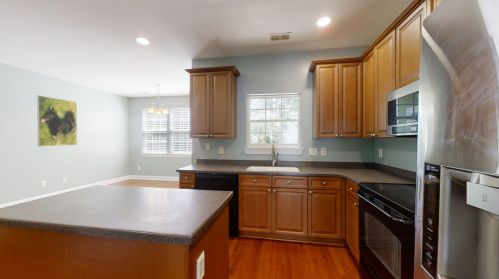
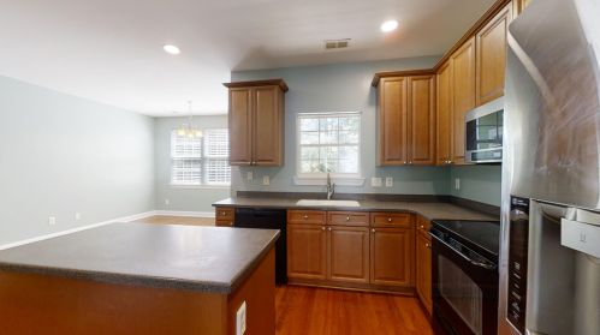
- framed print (58, 122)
